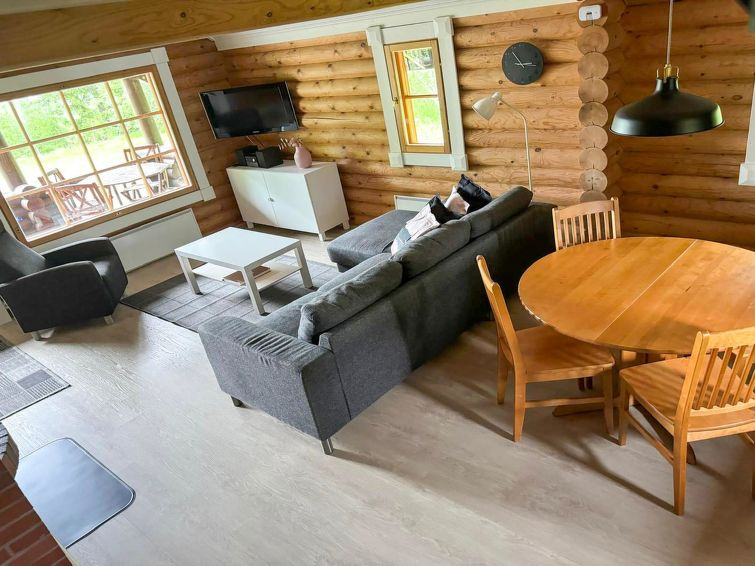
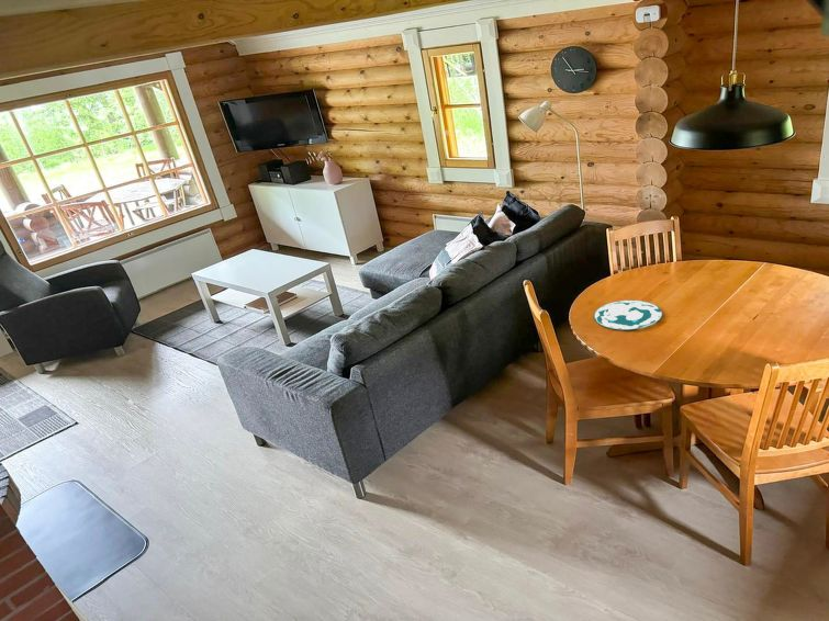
+ plate (627, 312)
